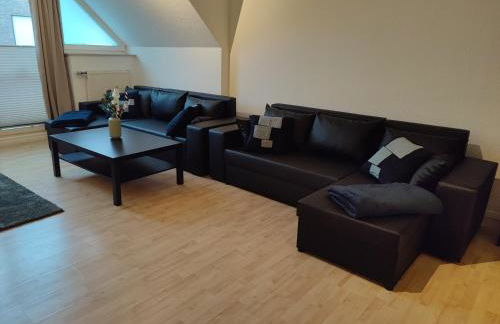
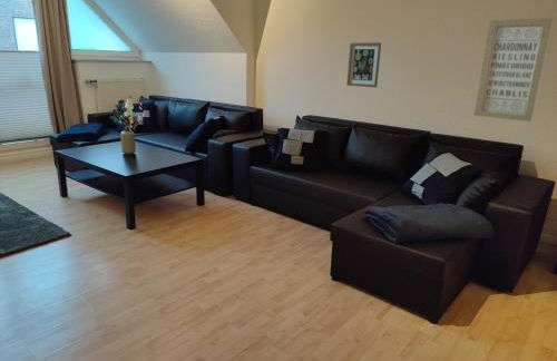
+ wall art (363, 65)
+ wall art (510, 70)
